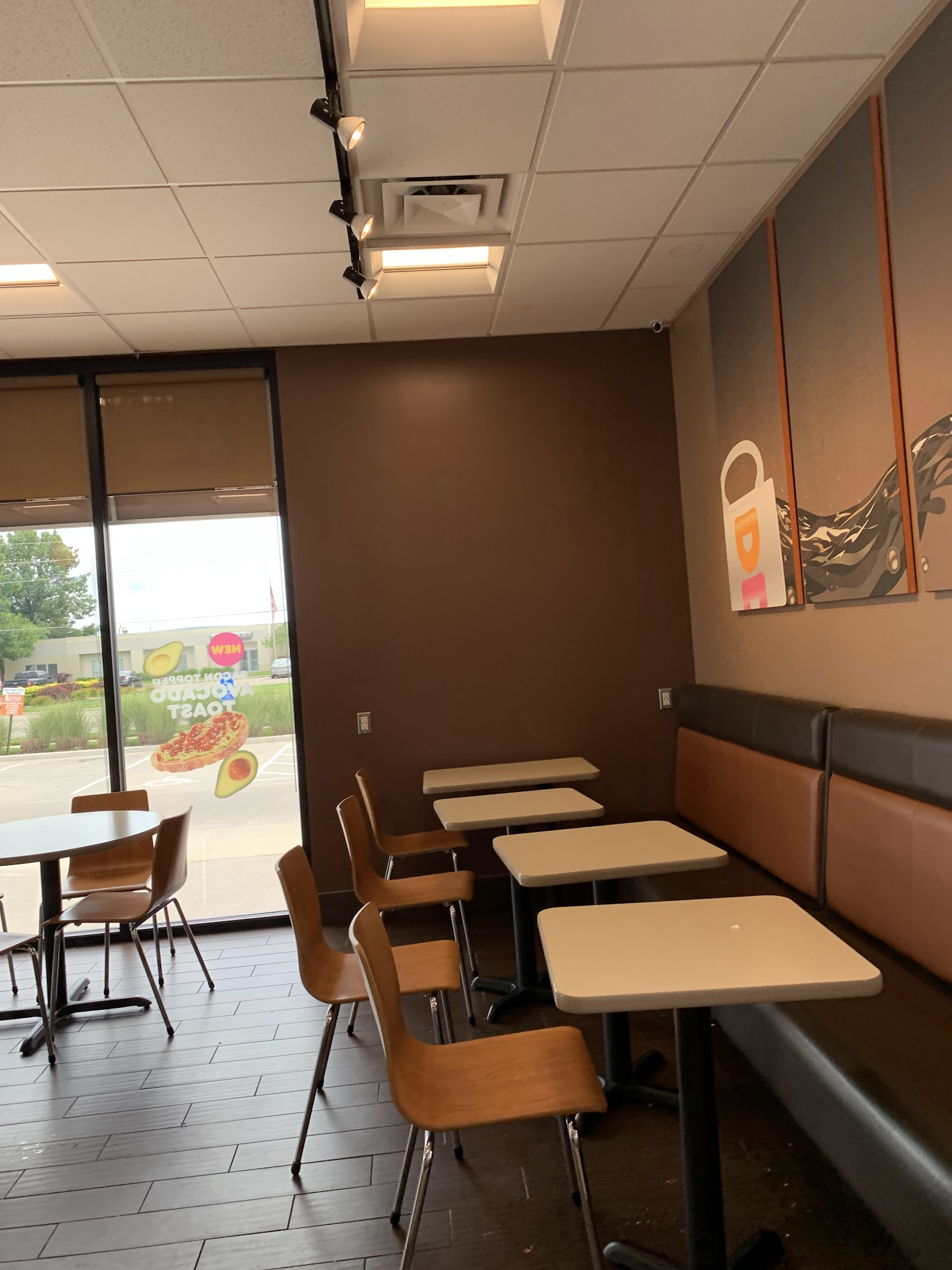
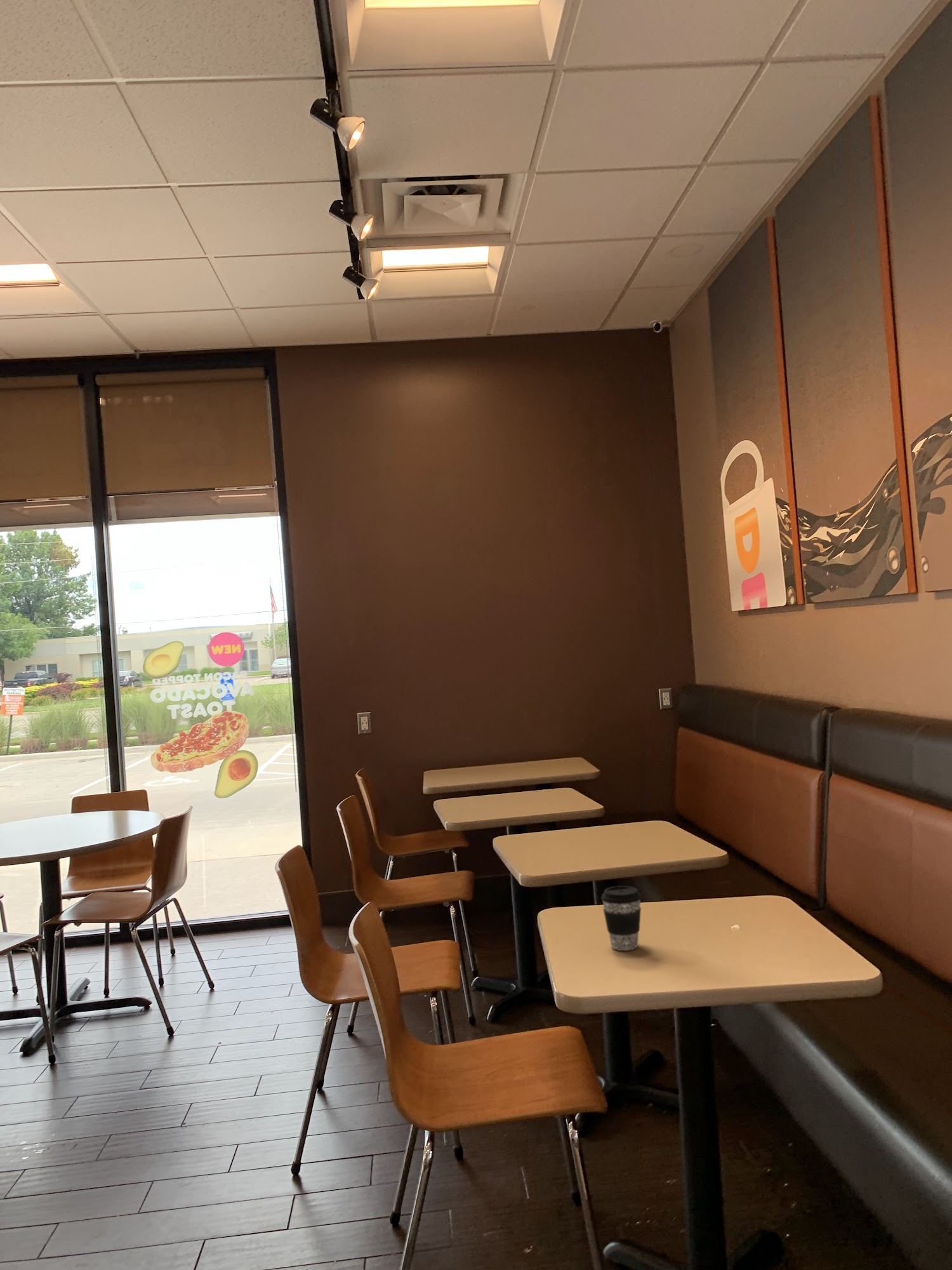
+ coffee cup (623, 918)
